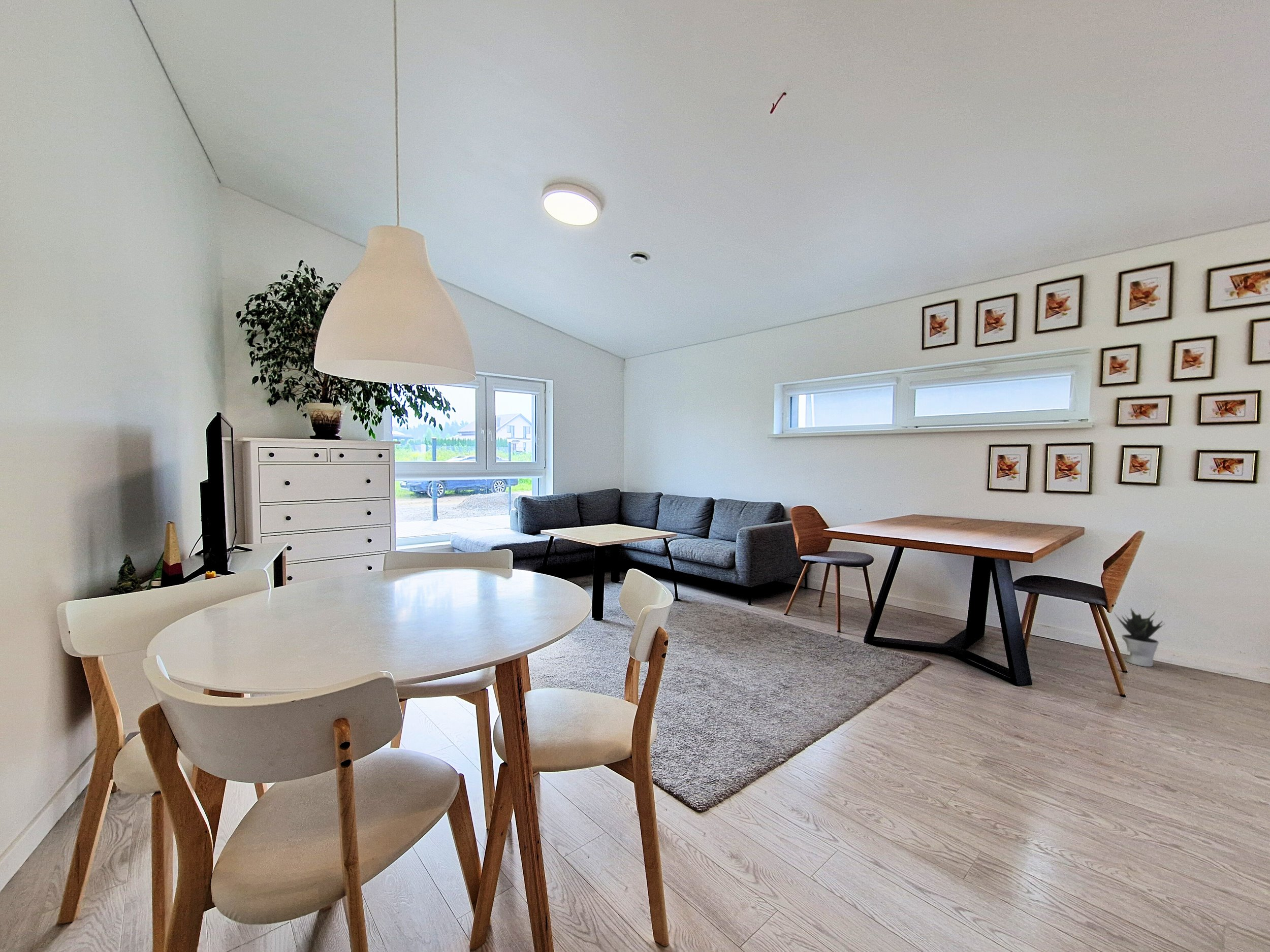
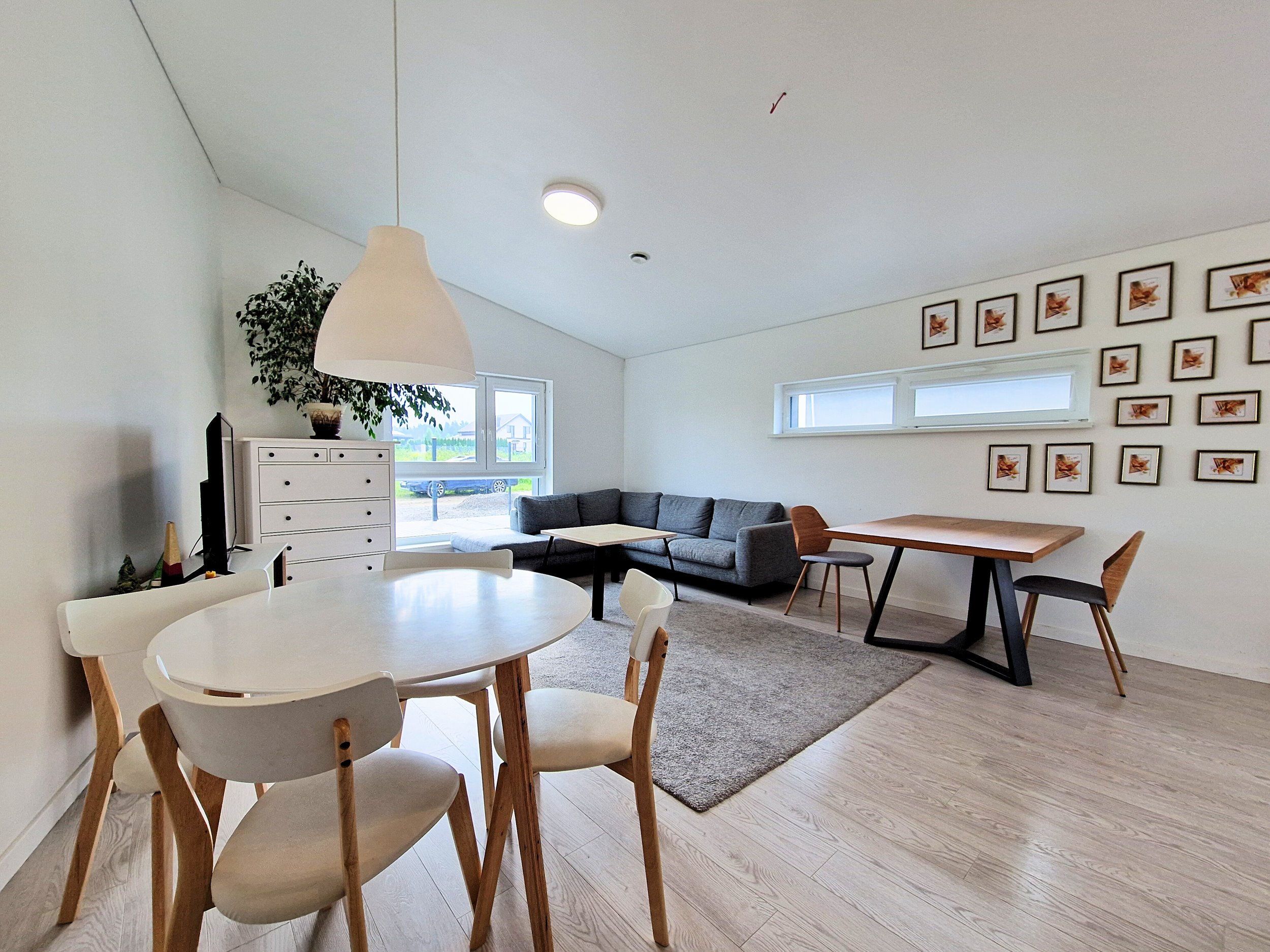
- potted plant (1137, 635)
